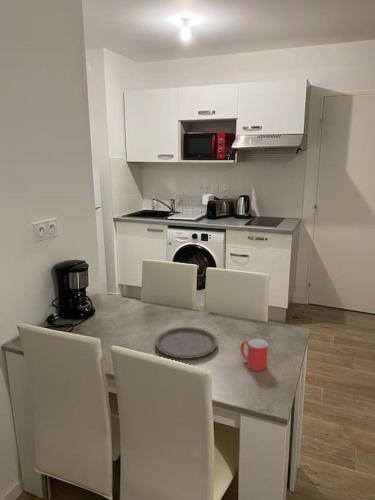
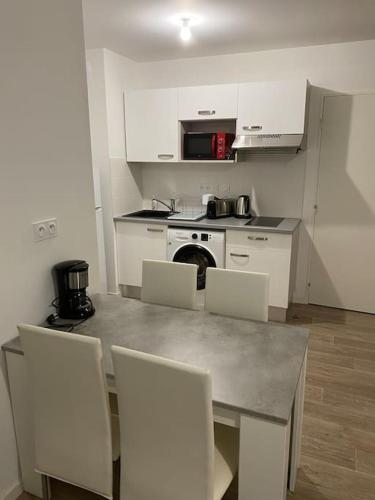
- plate (186, 342)
- mug (253, 352)
